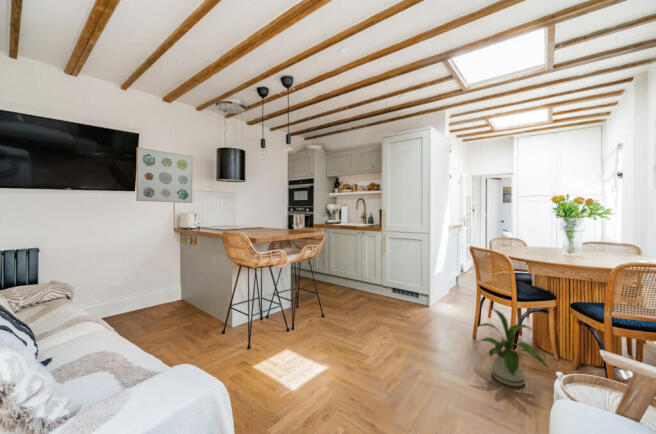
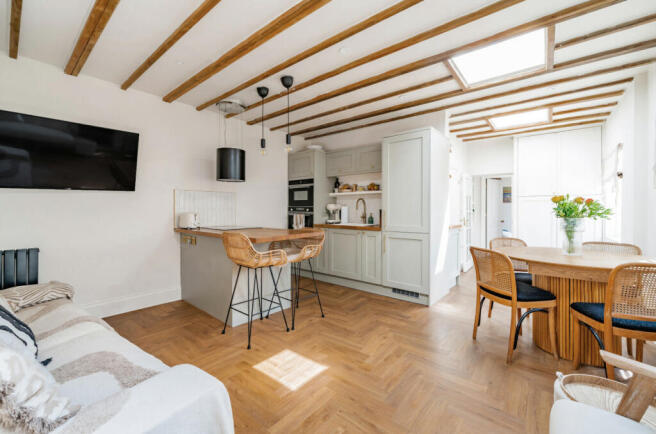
- house plant (507, 350)
- wall art (166, 177)
